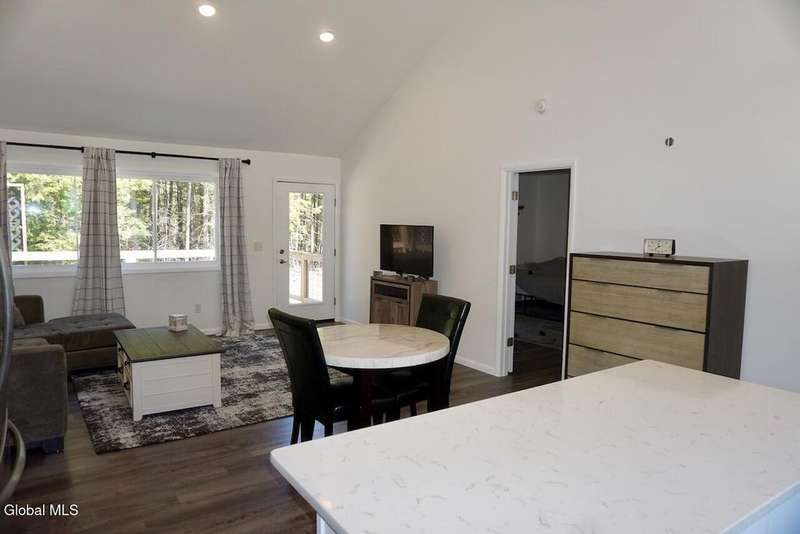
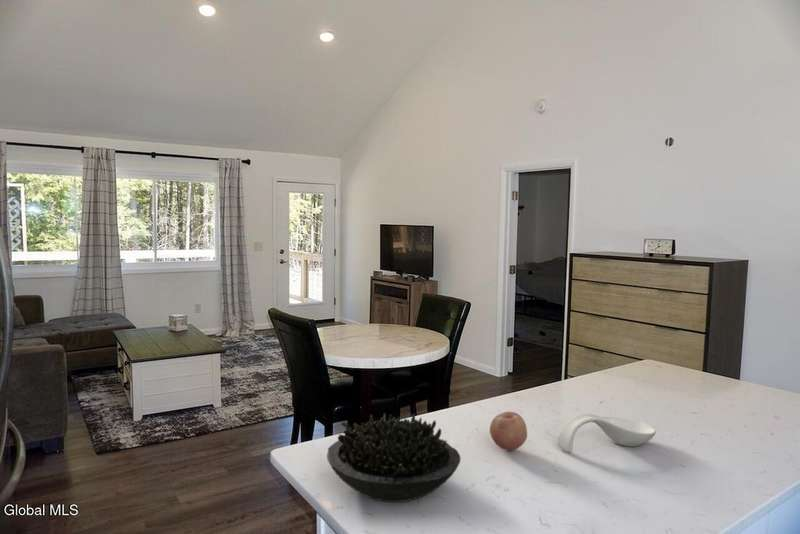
+ fruit (509, 431)
+ succulent plant (394, 450)
+ spoon rest (607, 429)
